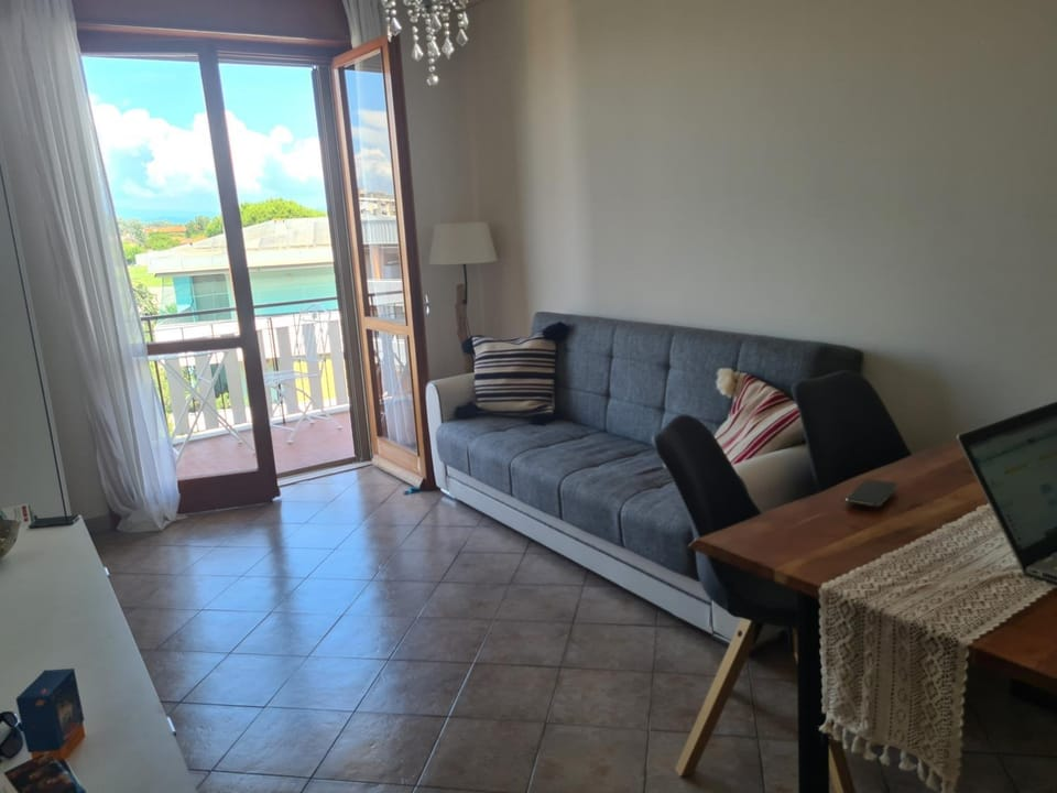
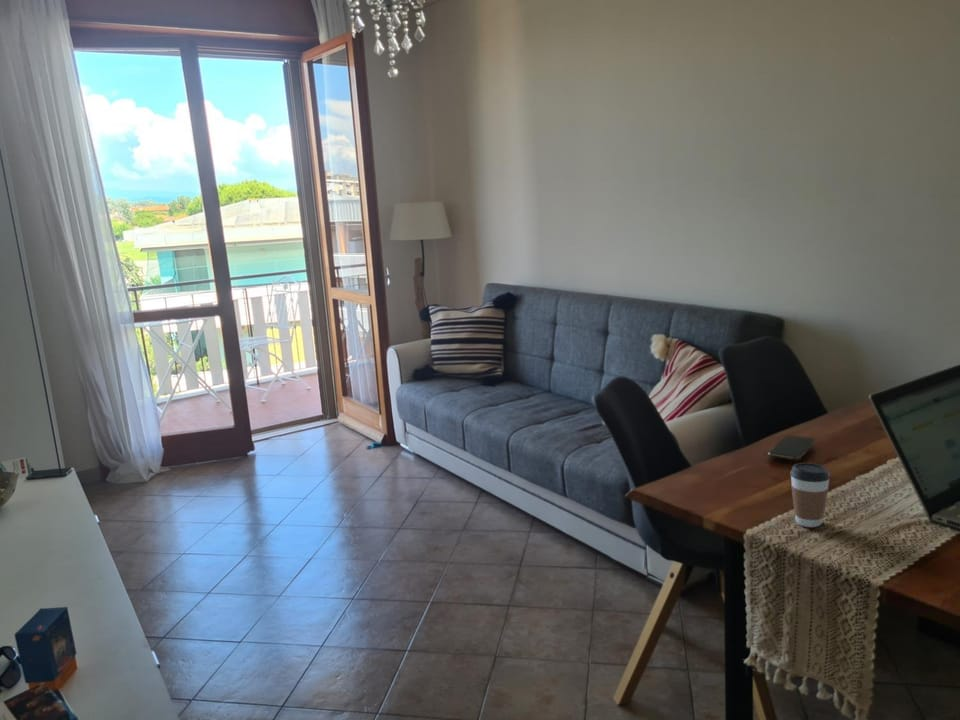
+ coffee cup (809, 495)
